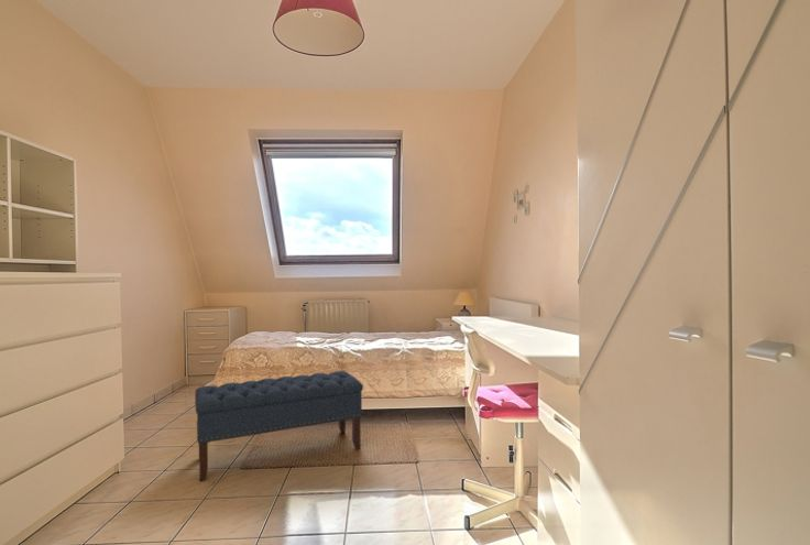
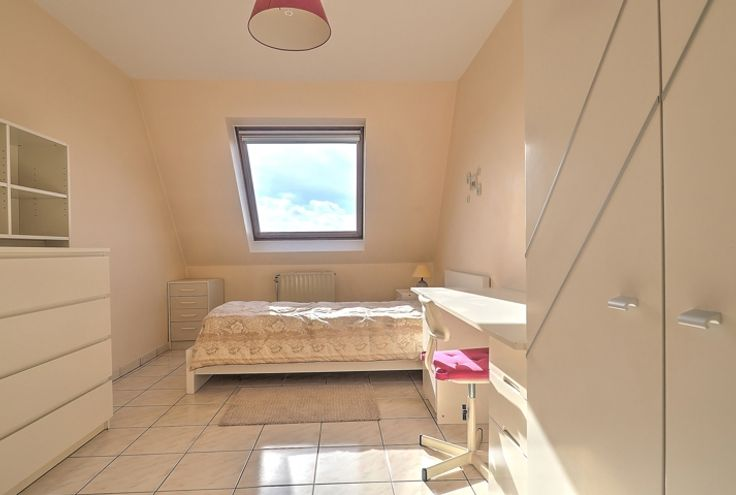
- bench (281, 417)
